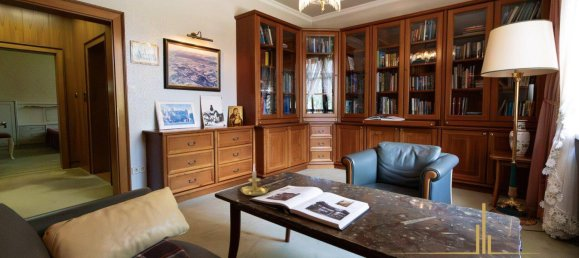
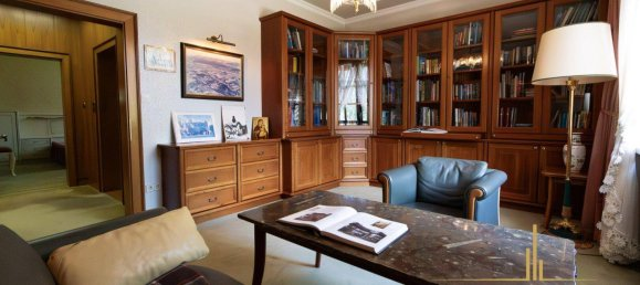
- candle holder (256, 178)
